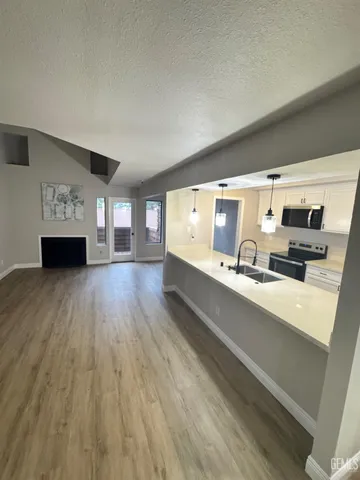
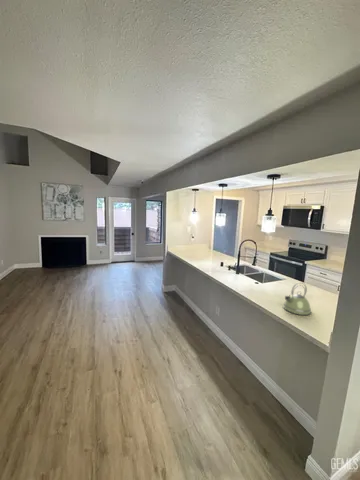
+ kettle (297, 296)
